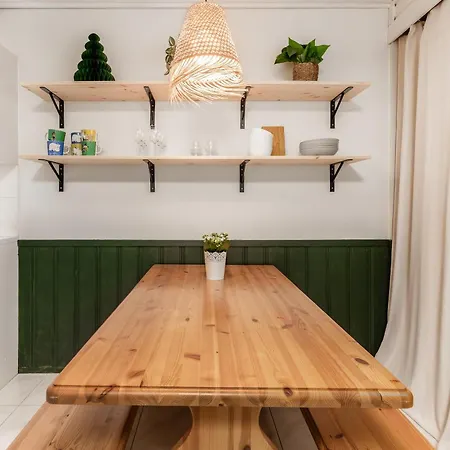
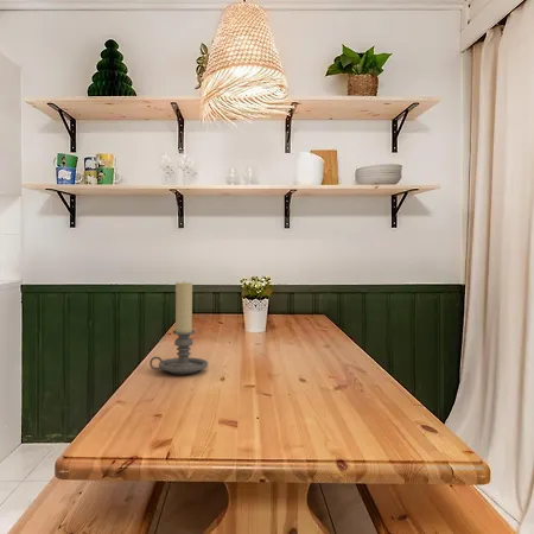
+ candle holder (178, 325)
